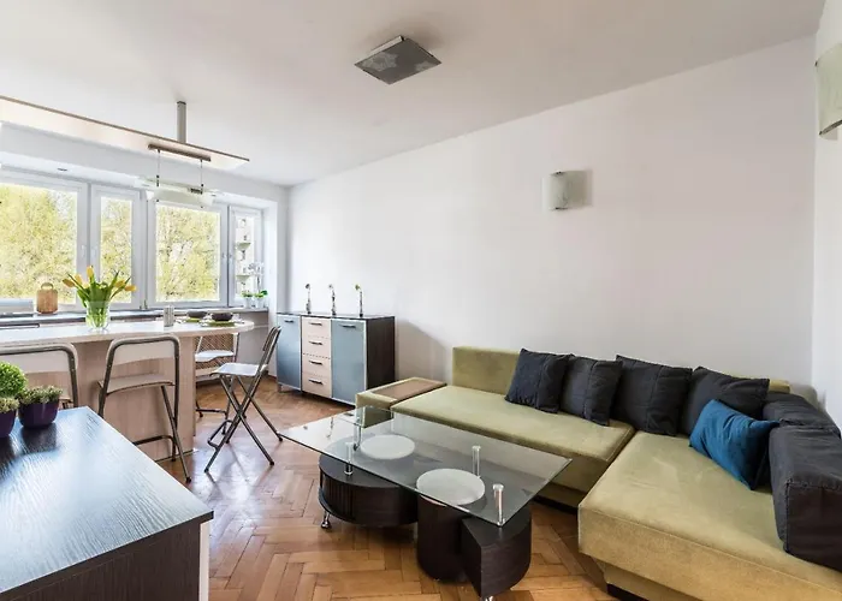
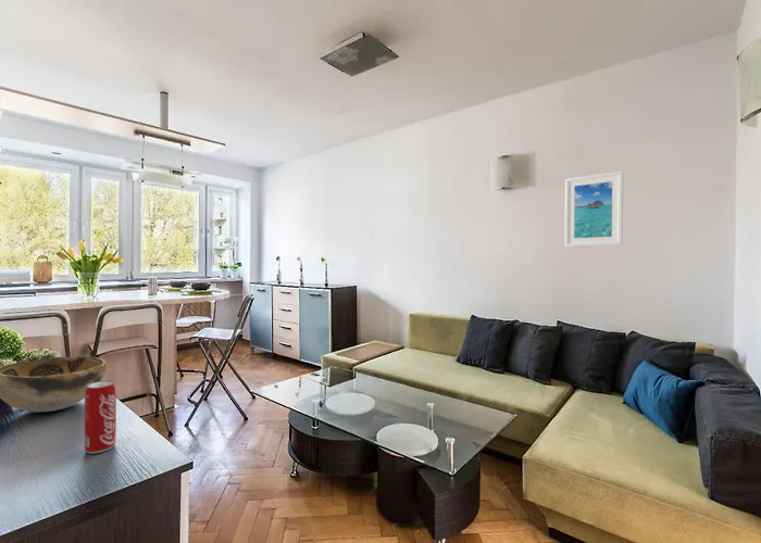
+ beverage can (100, 415)
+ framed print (592, 211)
+ decorative bowl (53, 384)
